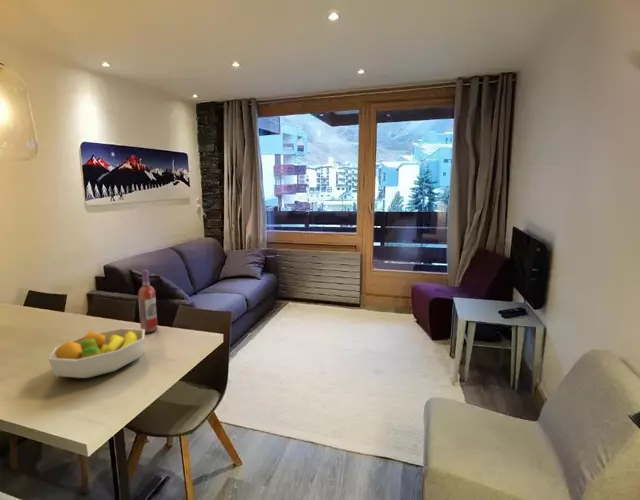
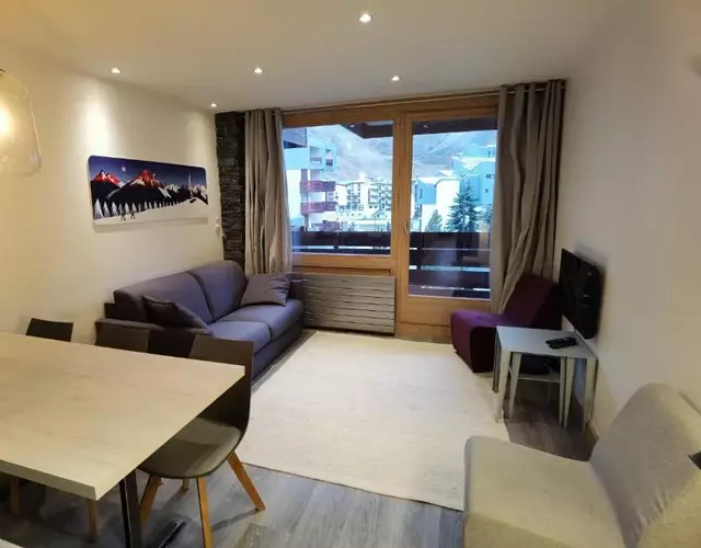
- fruit bowl (101, 348)
- wine bottle (147, 300)
